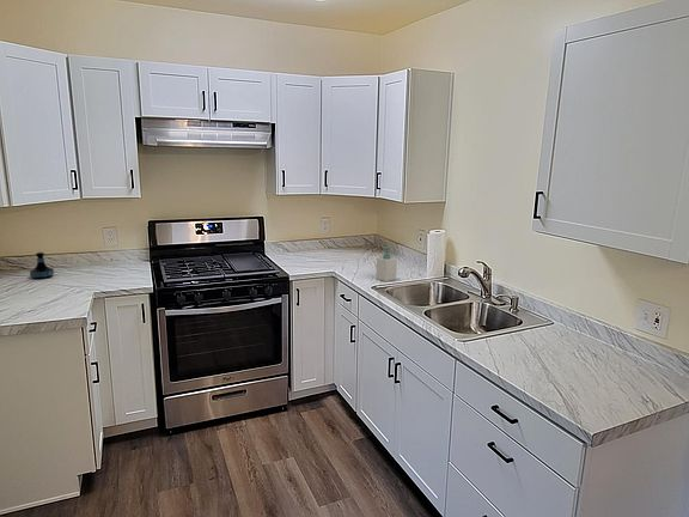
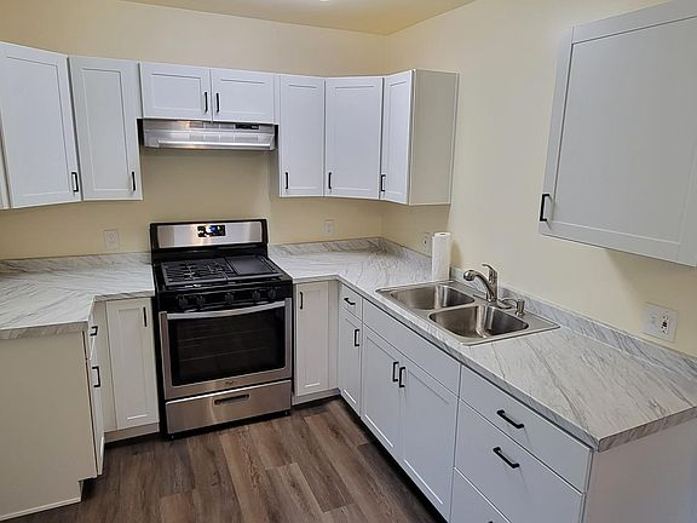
- soap bottle (386, 263)
- tequila bottle (41, 264)
